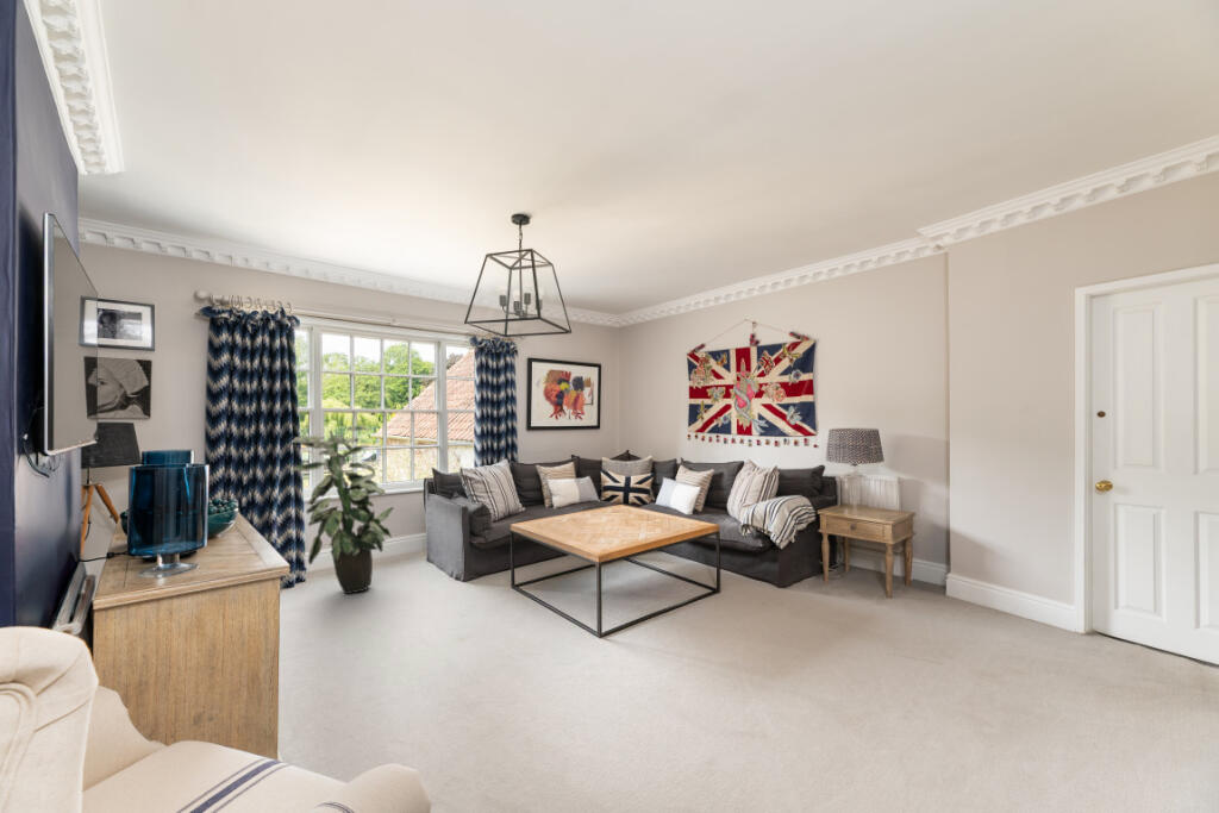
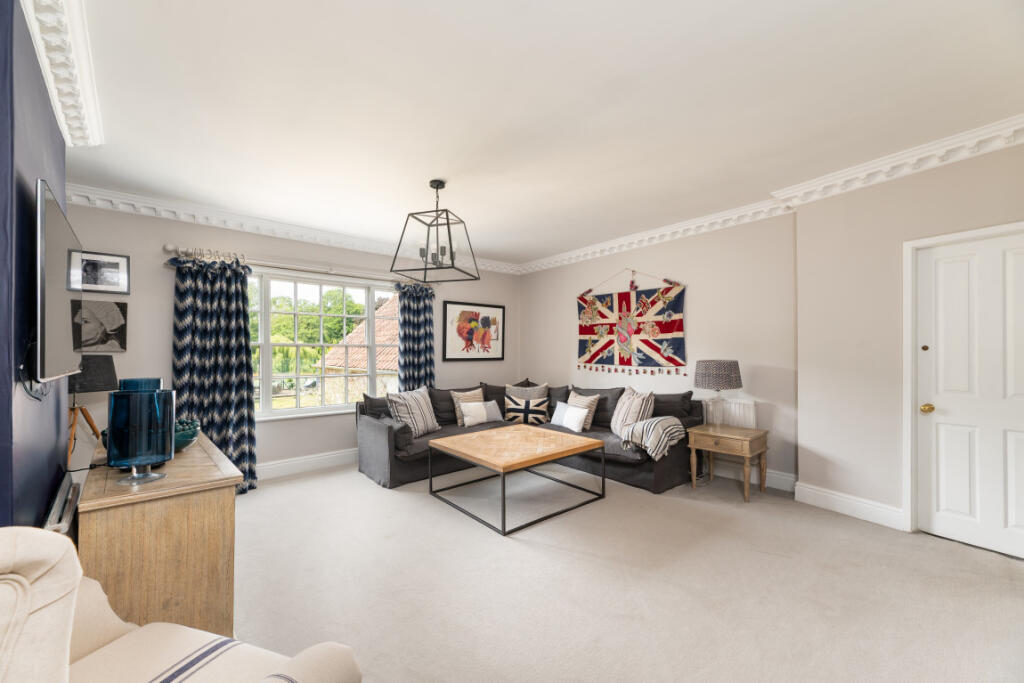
- indoor plant (346, 509)
